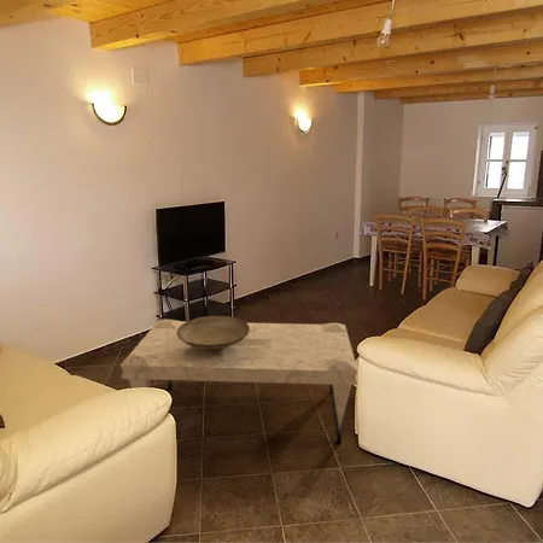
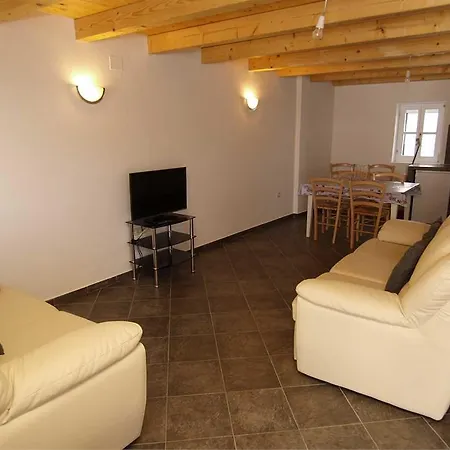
- coffee table (245, 375)
- decorative bowl (214, 337)
